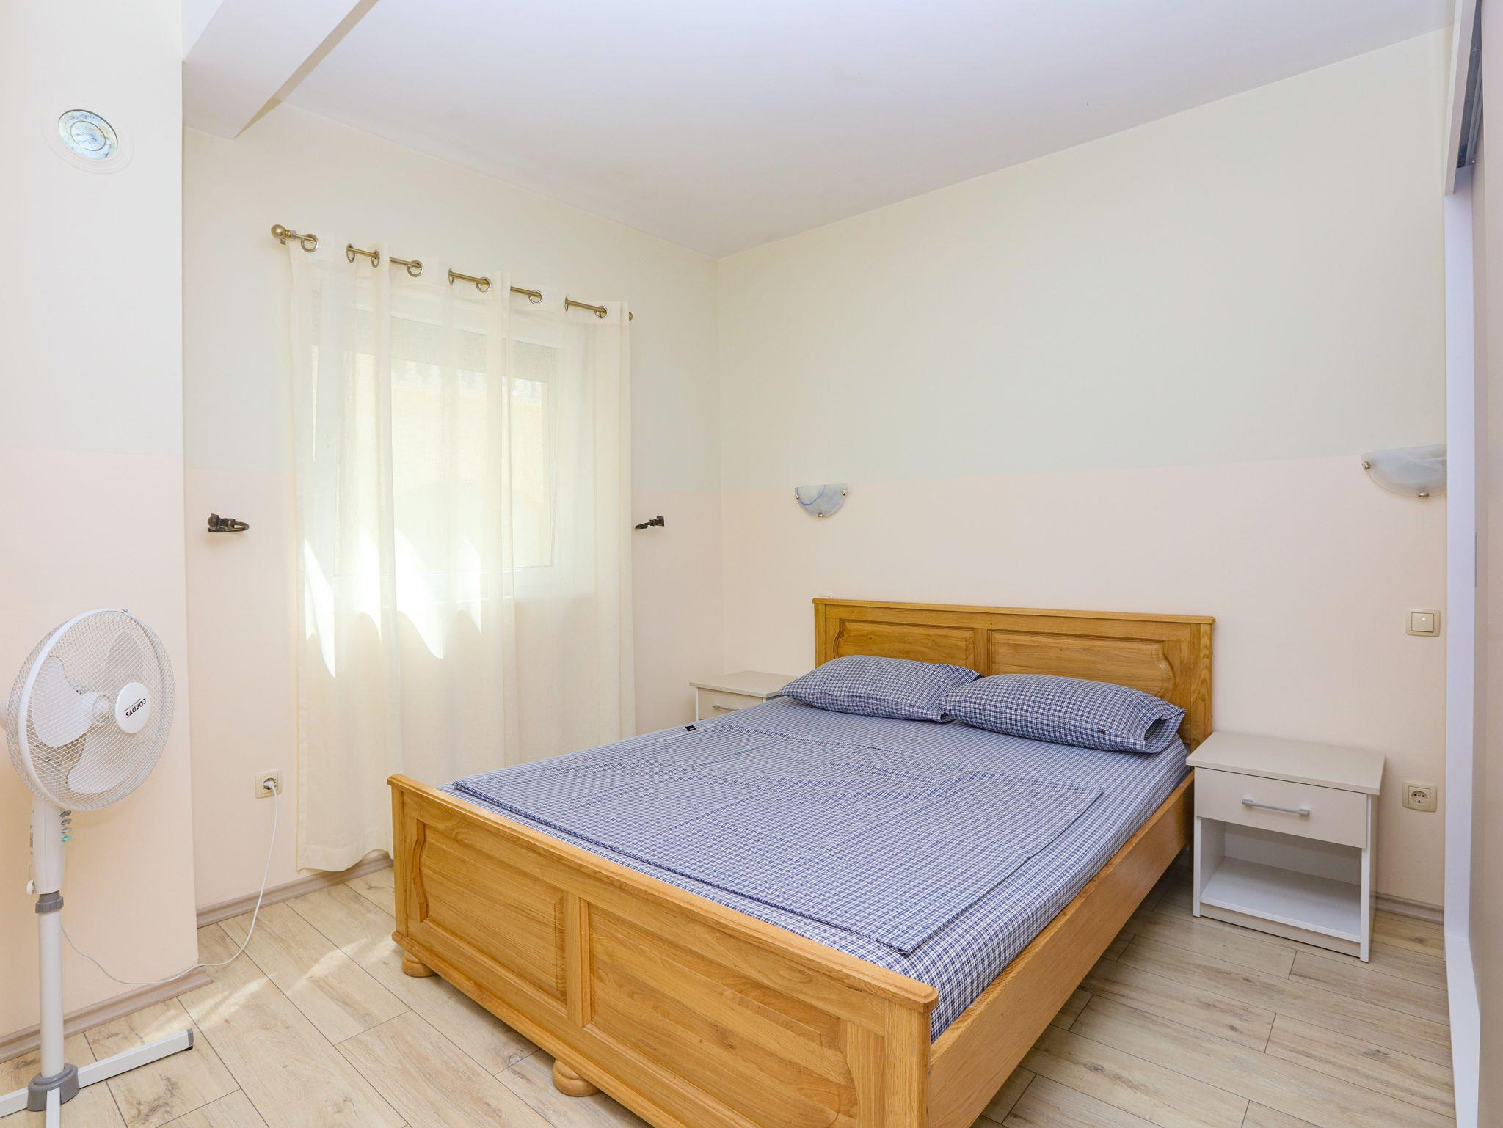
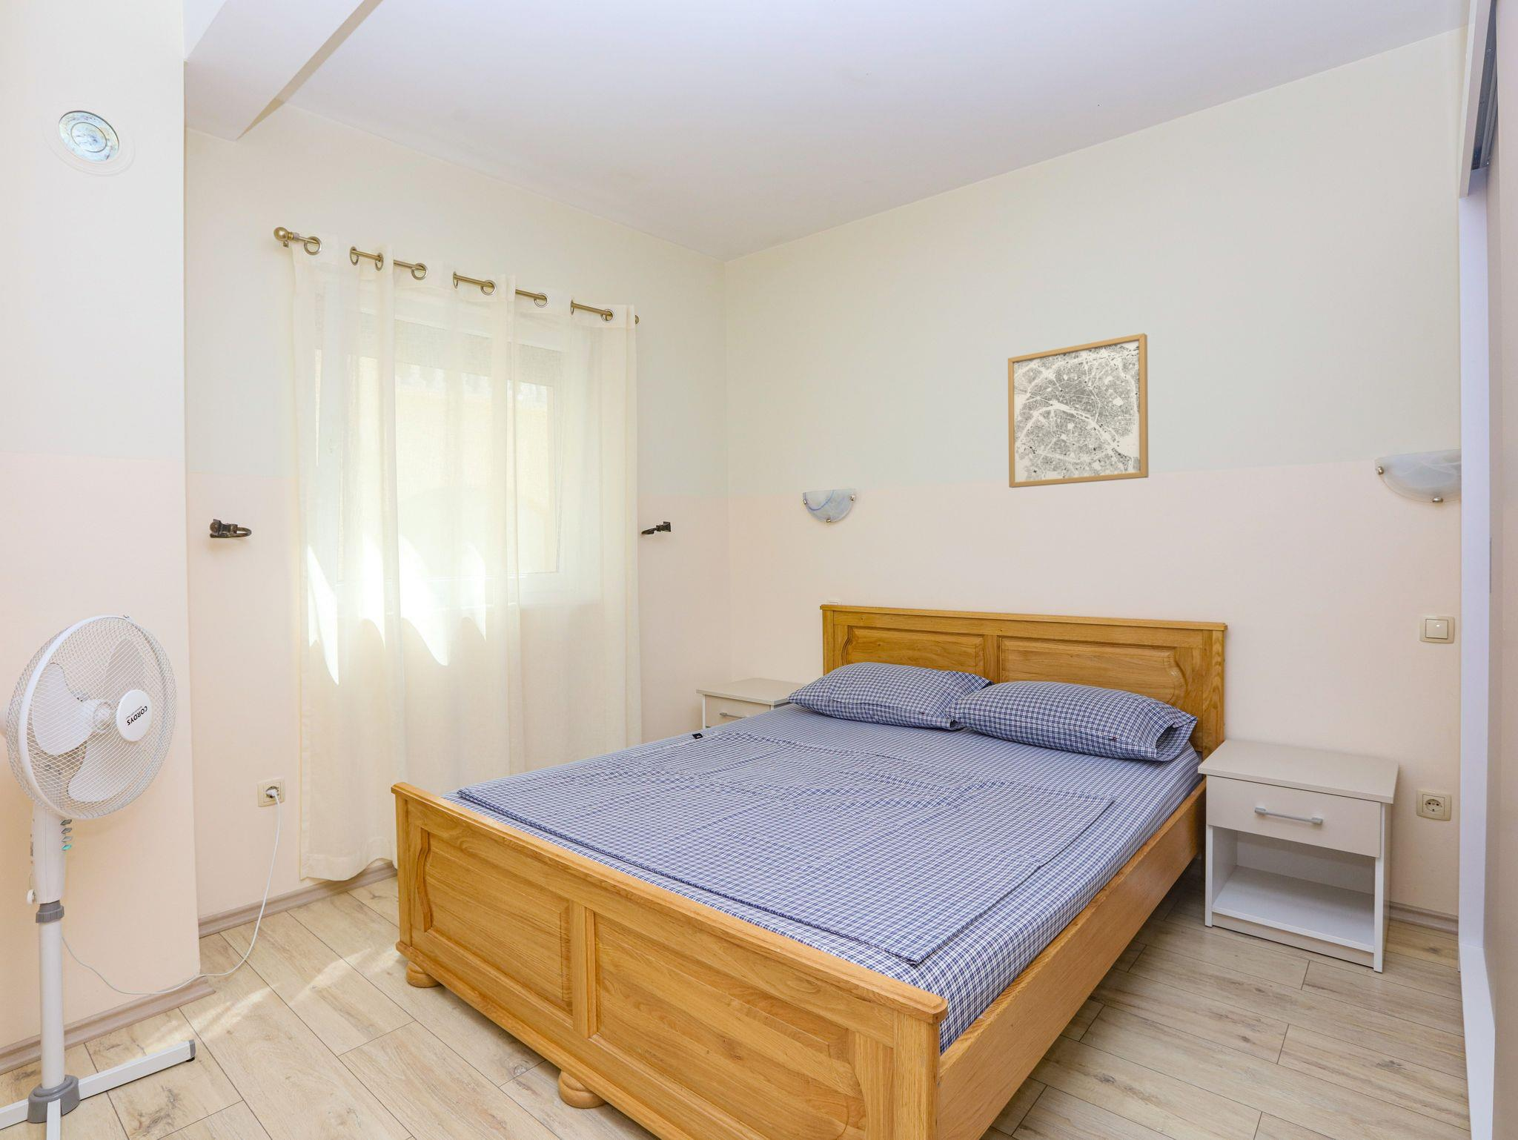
+ wall art (1074, 414)
